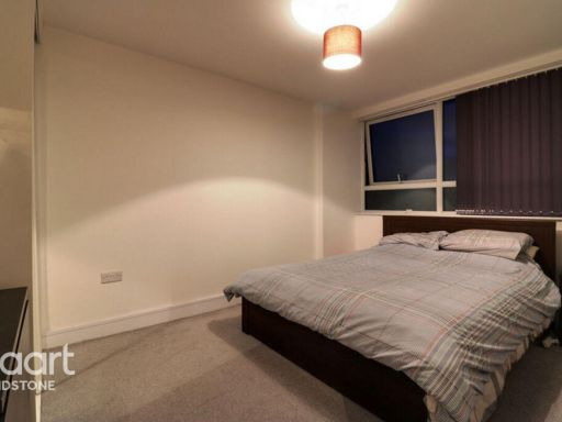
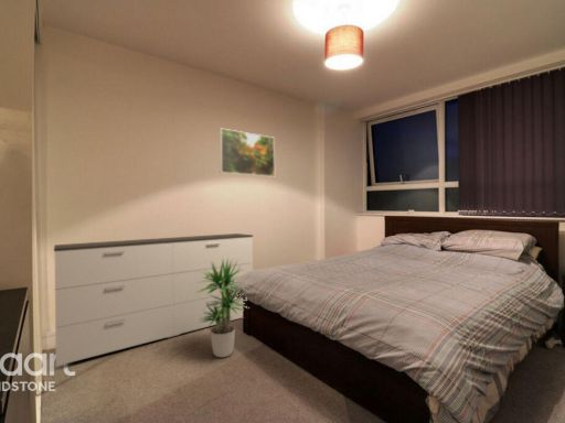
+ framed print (248, 154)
+ dresser (168, 285)
+ potted plant (225, 305)
